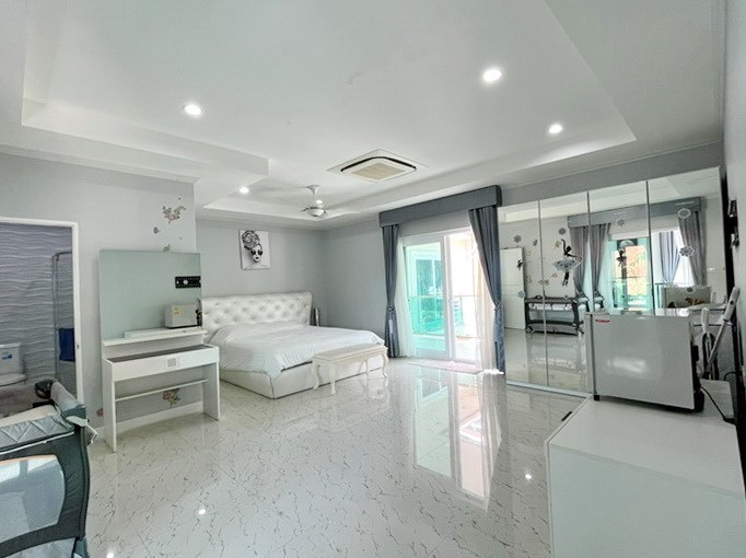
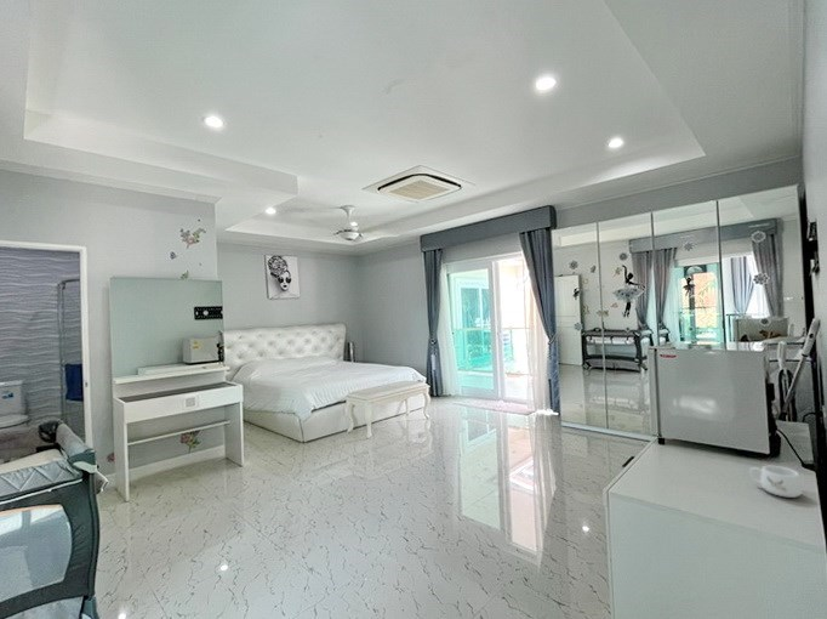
+ mug (774, 479)
